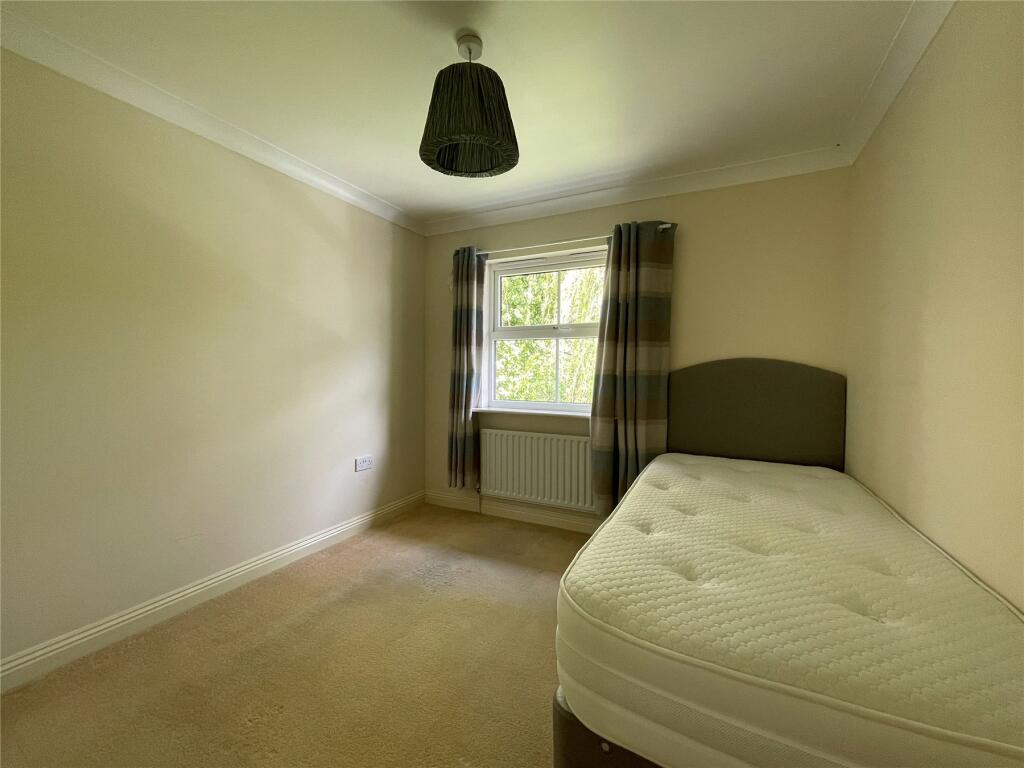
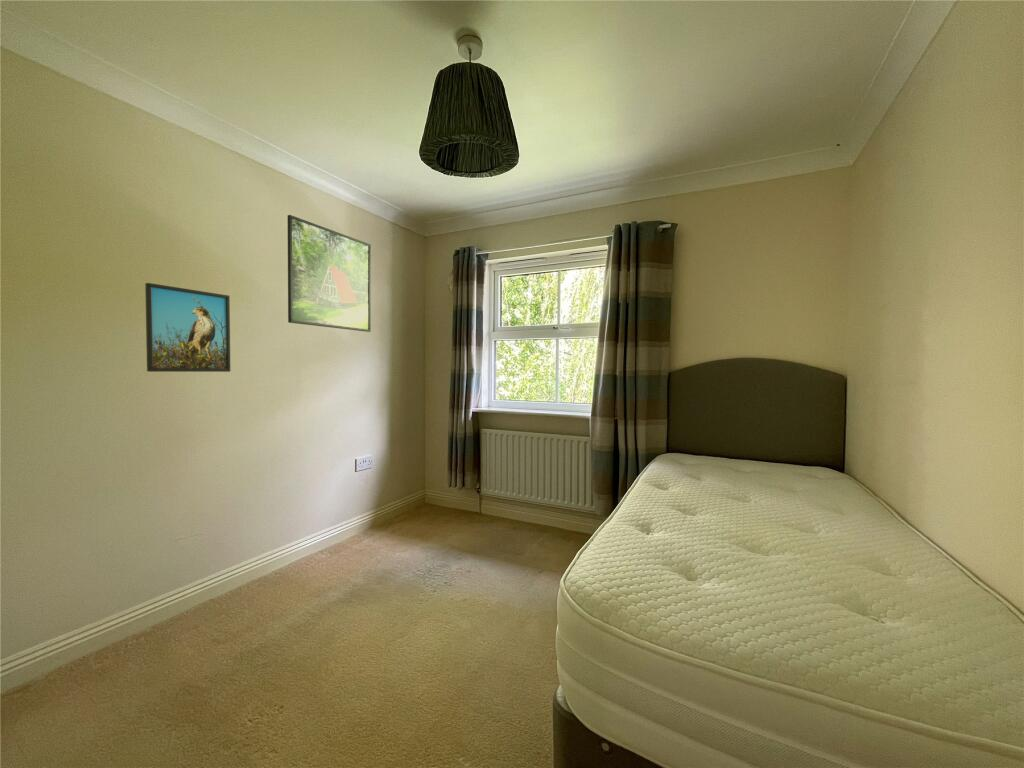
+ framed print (191, 330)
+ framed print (333, 279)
